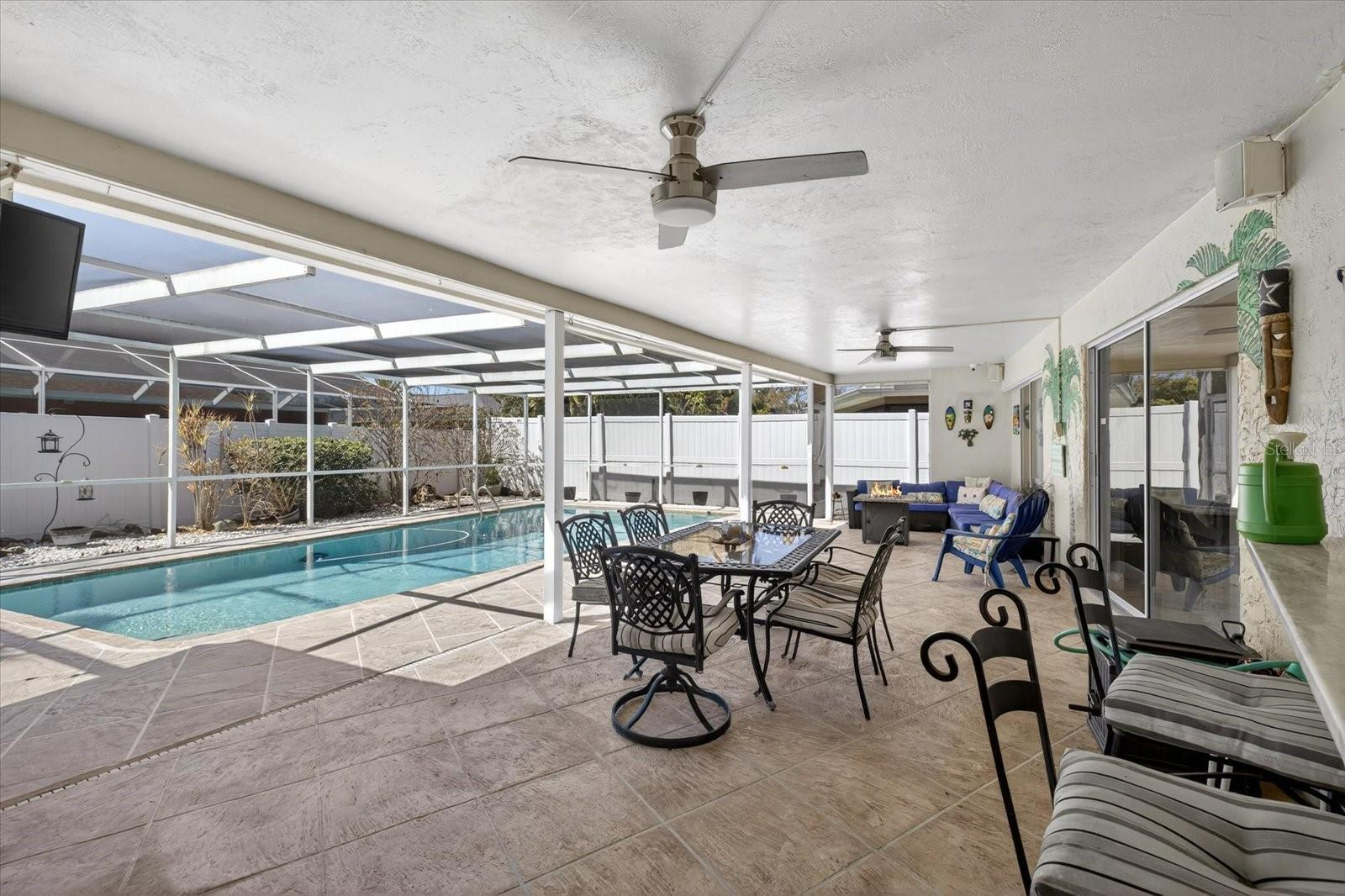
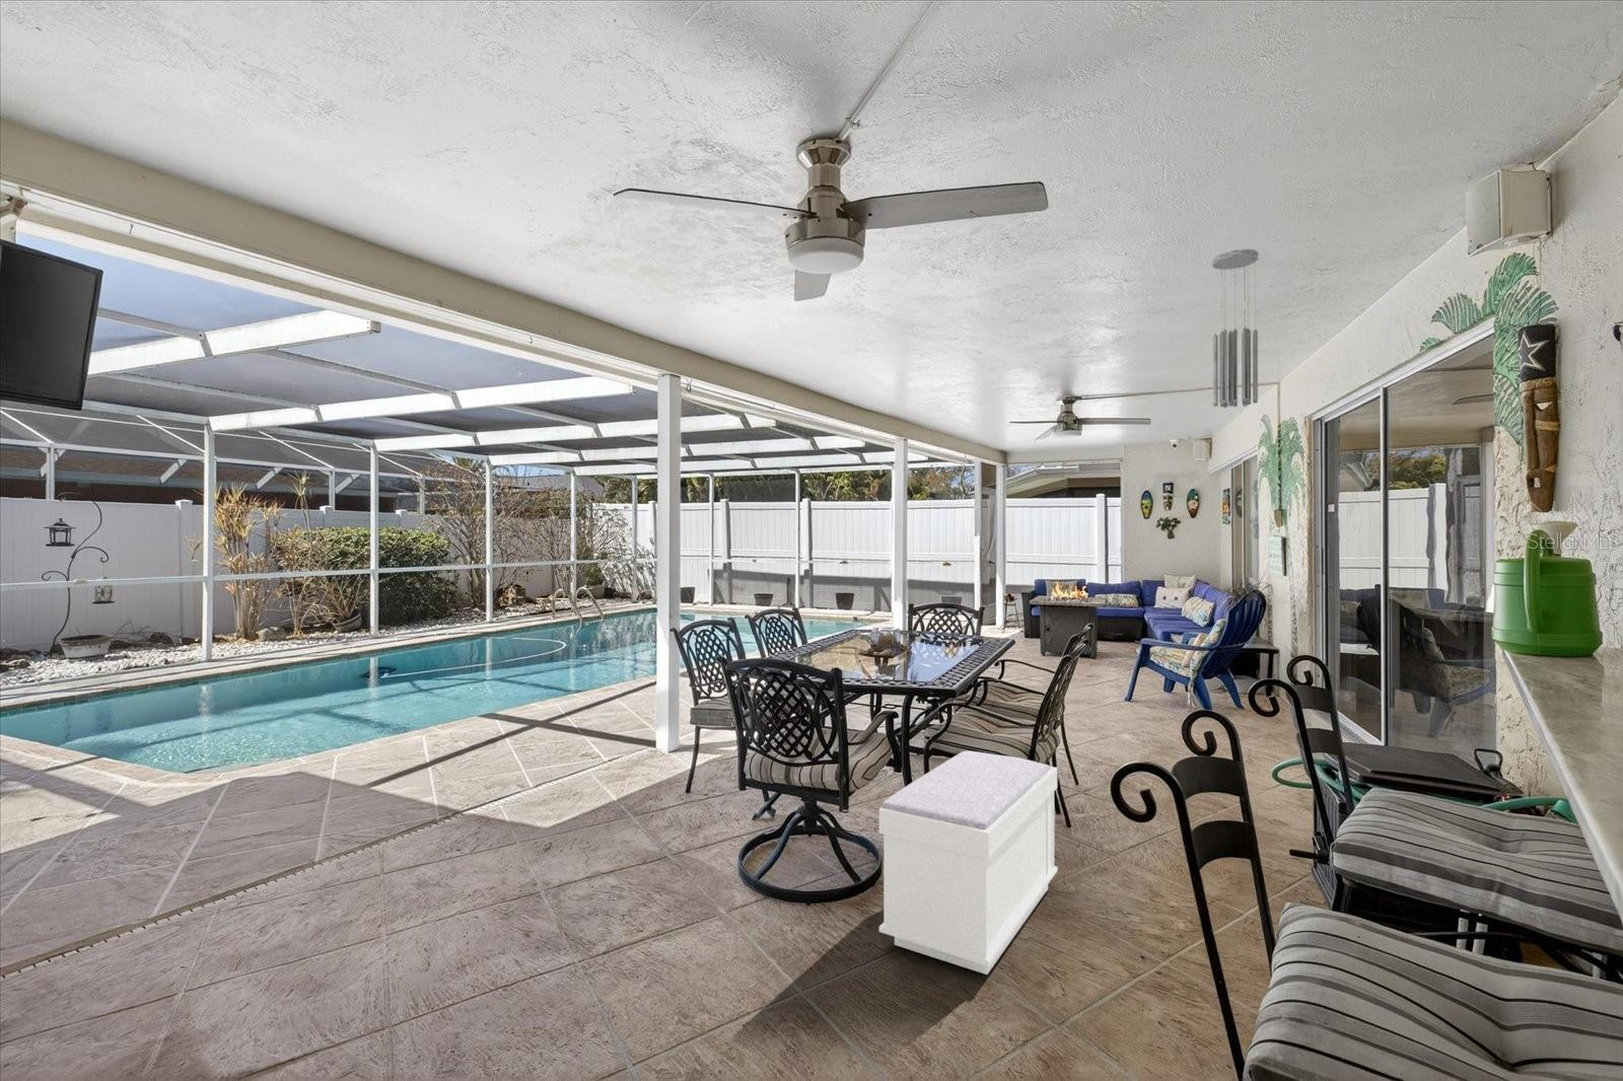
+ wind chime (1234, 331)
+ bench (974, 846)
